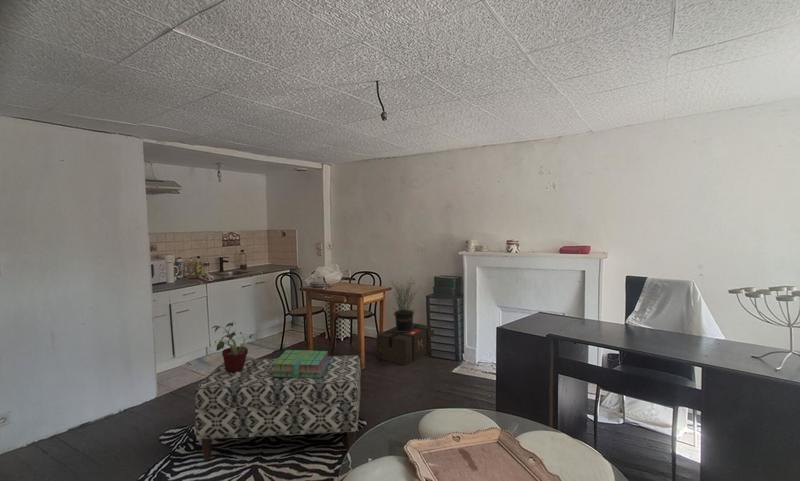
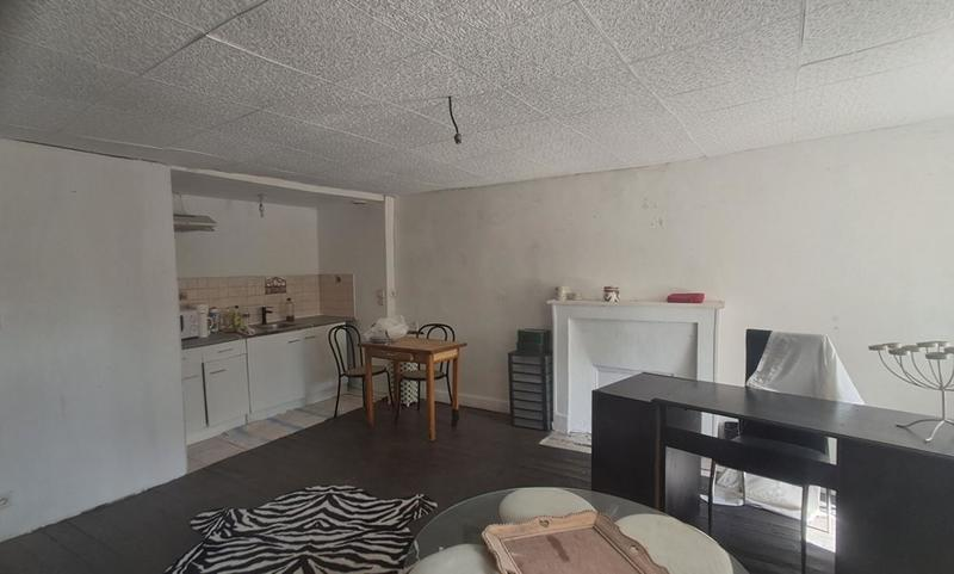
- potted plant (228, 348)
- bench (286, 403)
- stack of books (301, 363)
- cardboard box (406, 341)
- potted plant (405, 303)
